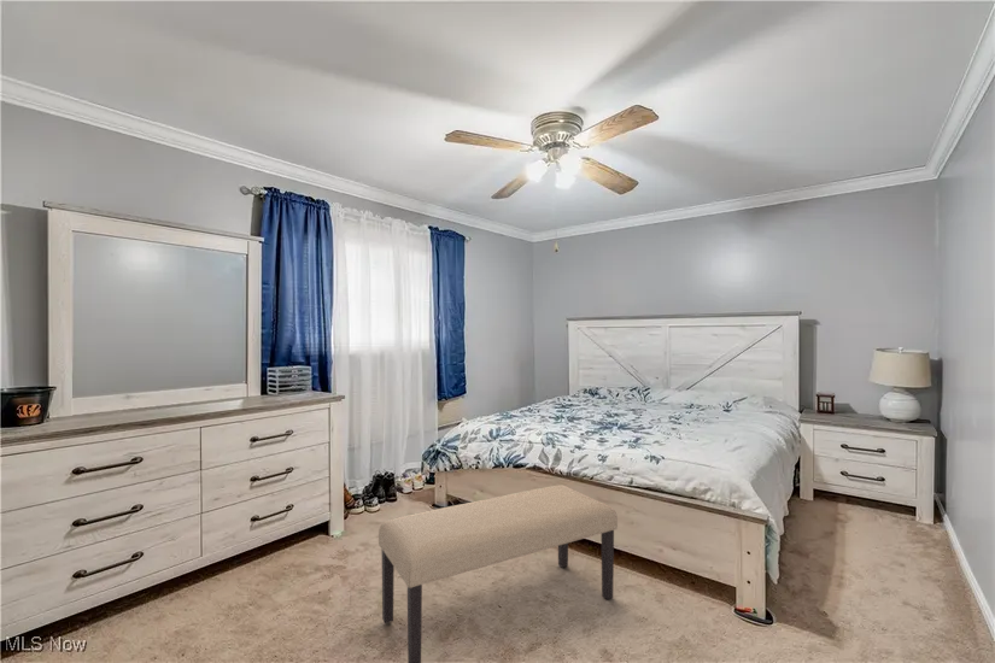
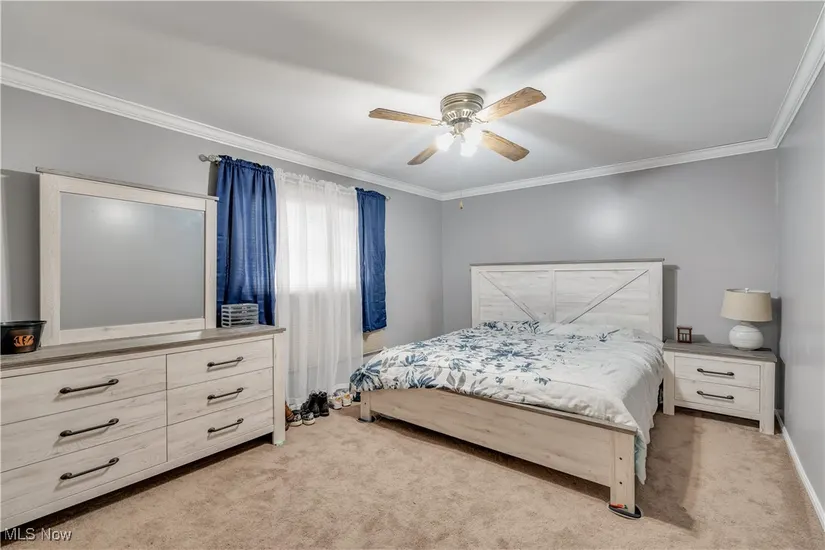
- bench (502, 558)
